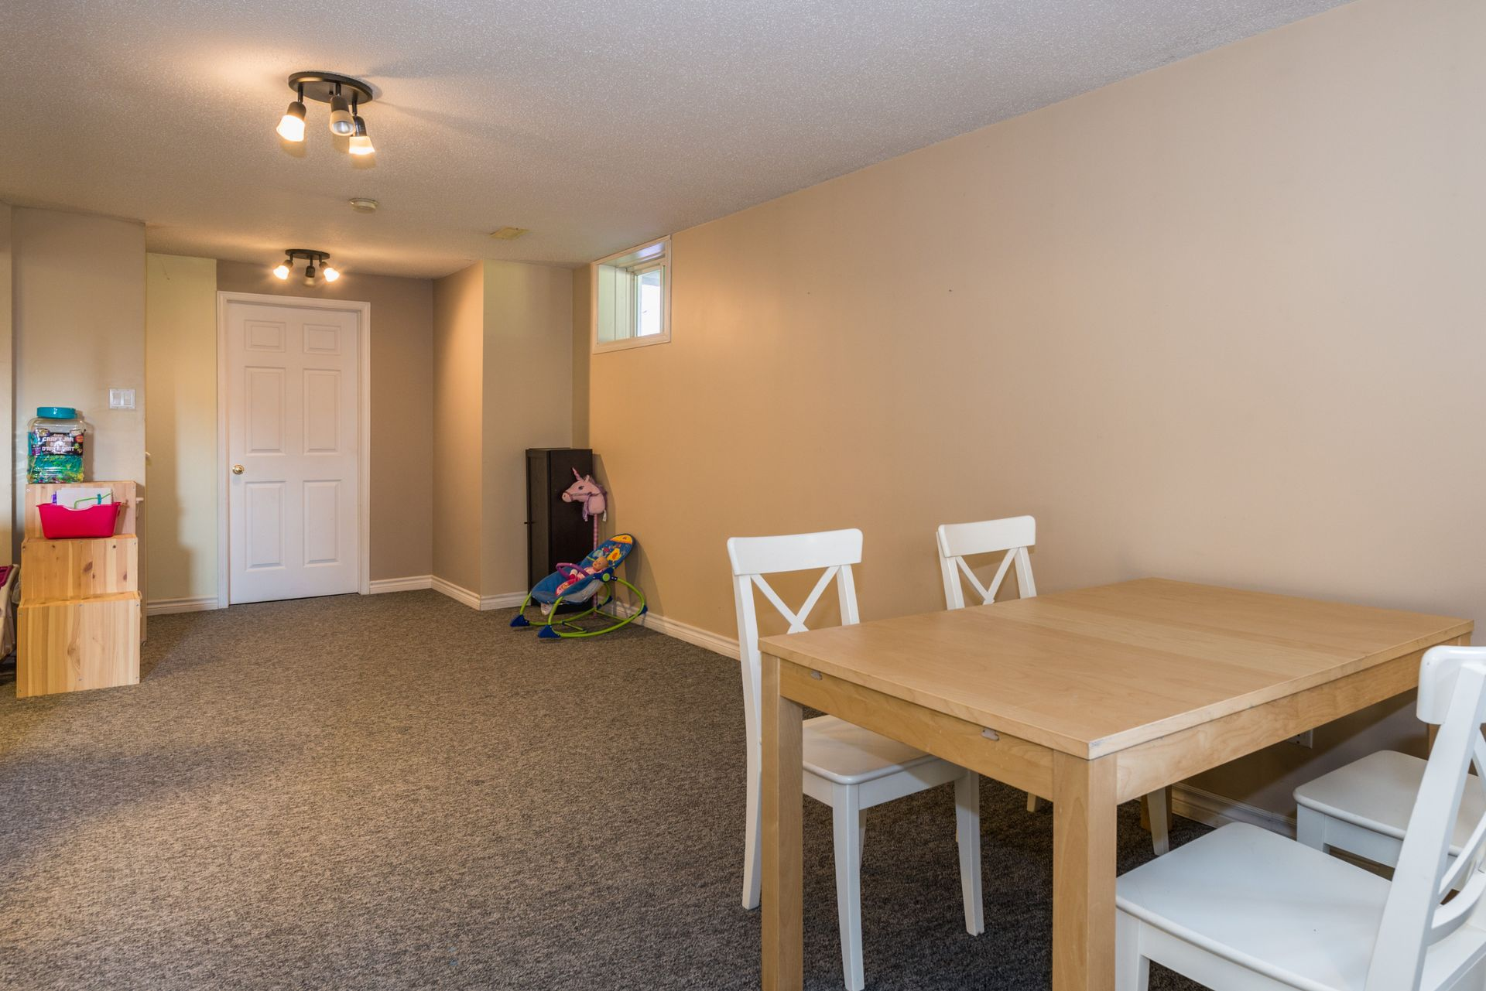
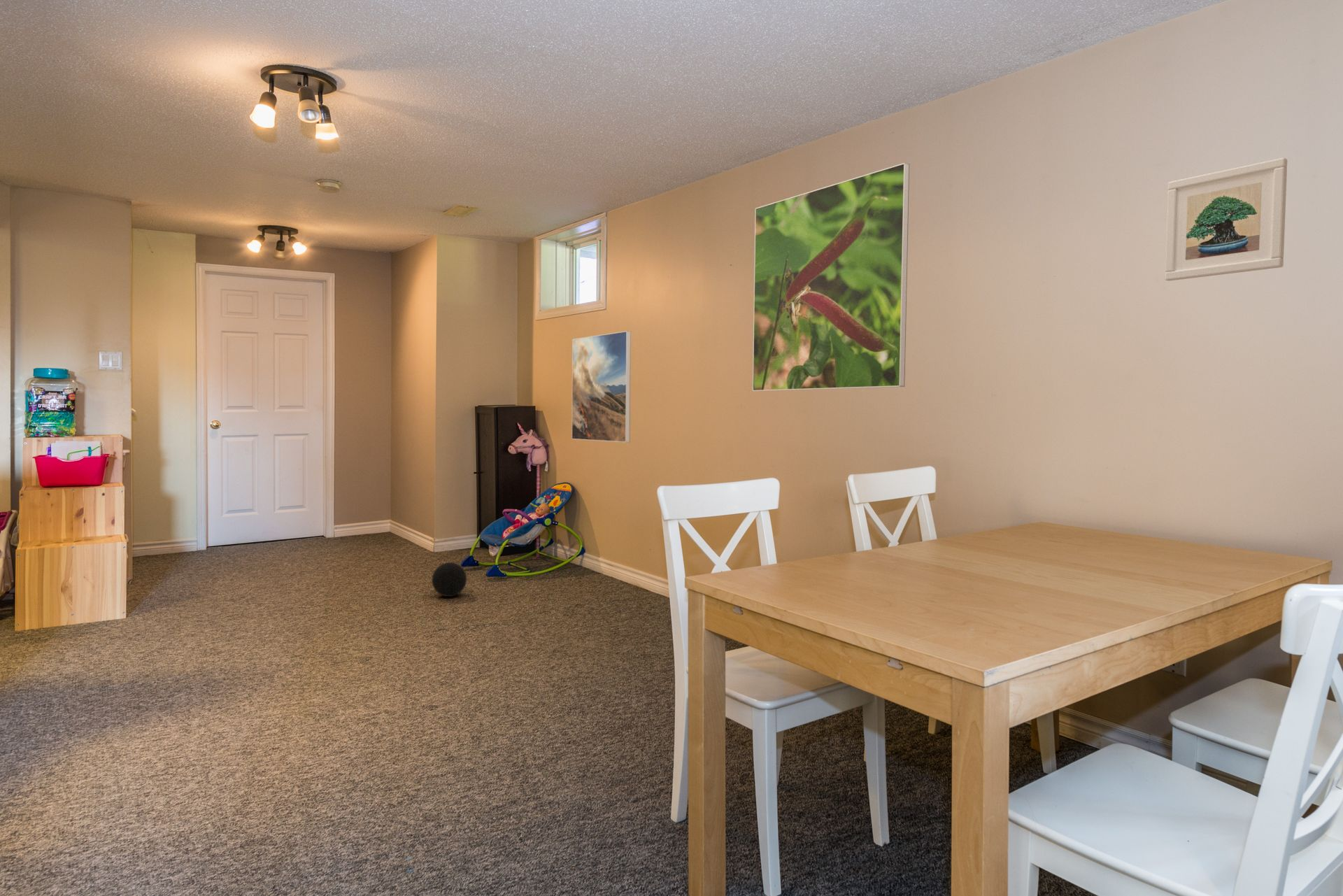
+ ball (449, 579)
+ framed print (599, 387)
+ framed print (1223, 222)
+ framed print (823, 289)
